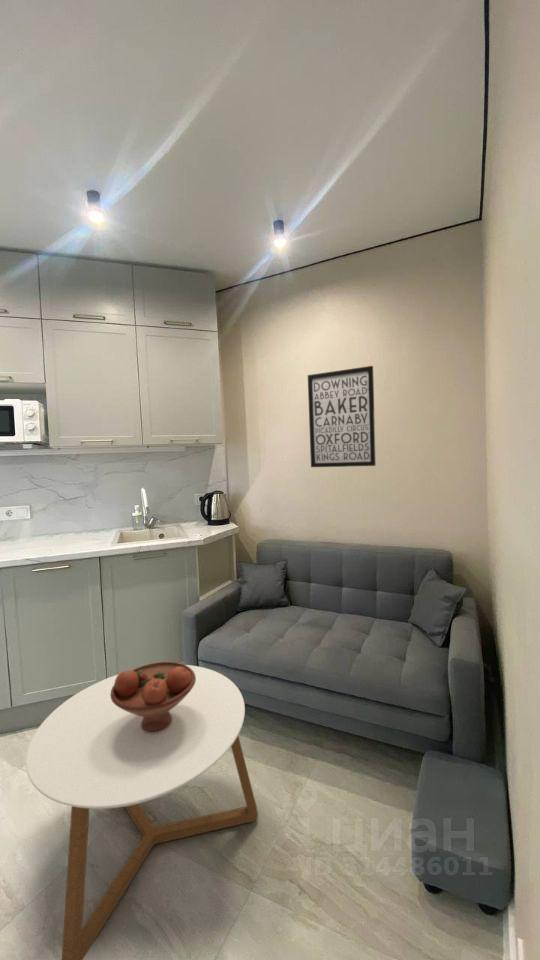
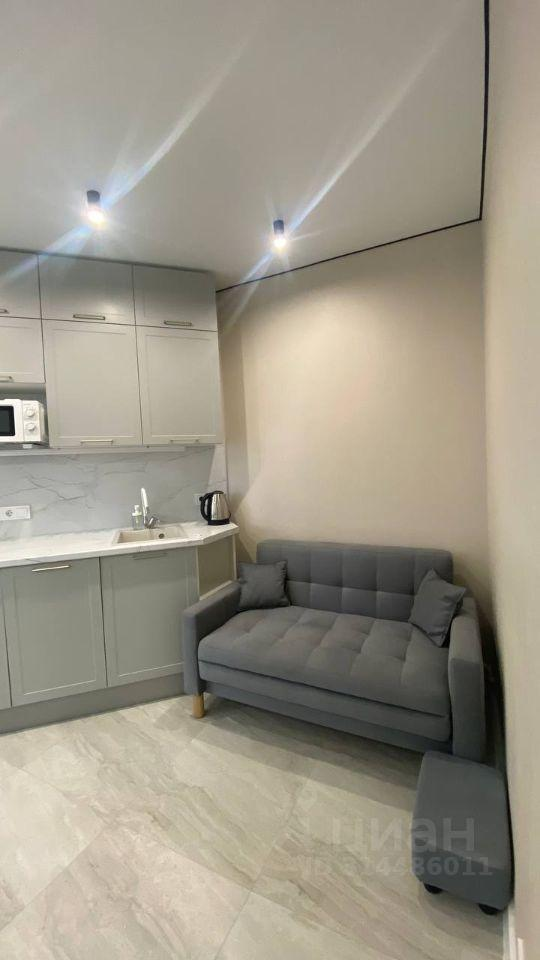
- coffee table (152, 779)
- fruit bowl (154, 694)
- wall art (340, 419)
